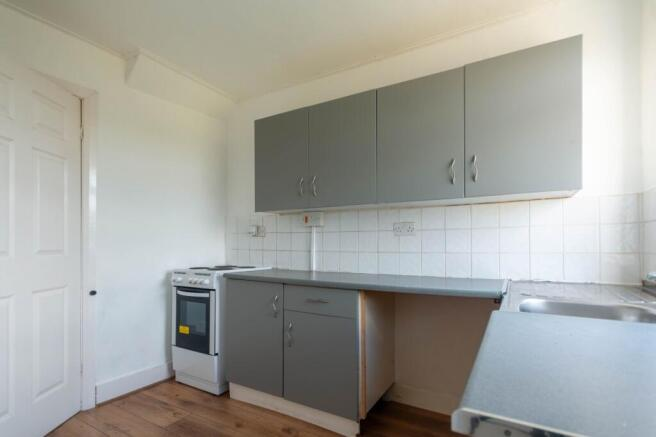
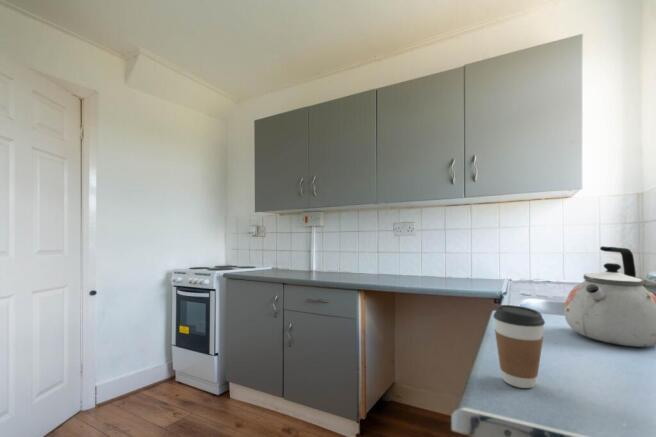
+ coffee cup (518, 345)
+ kettle (612, 292)
